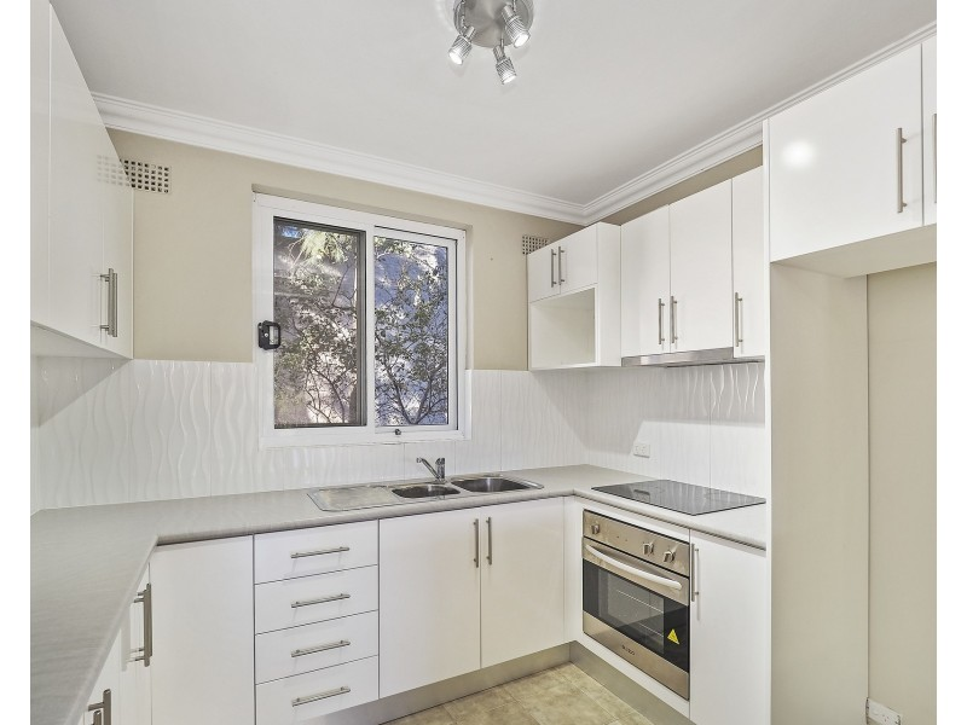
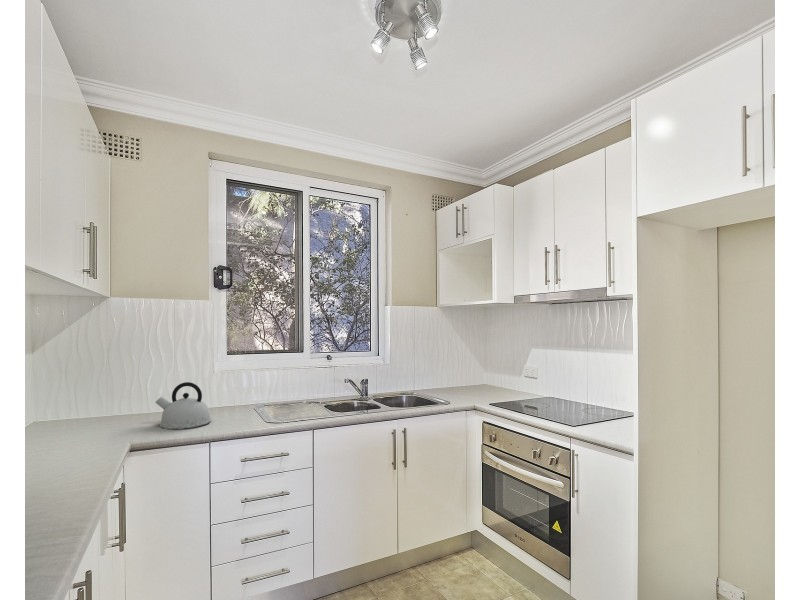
+ kettle (183, 402)
